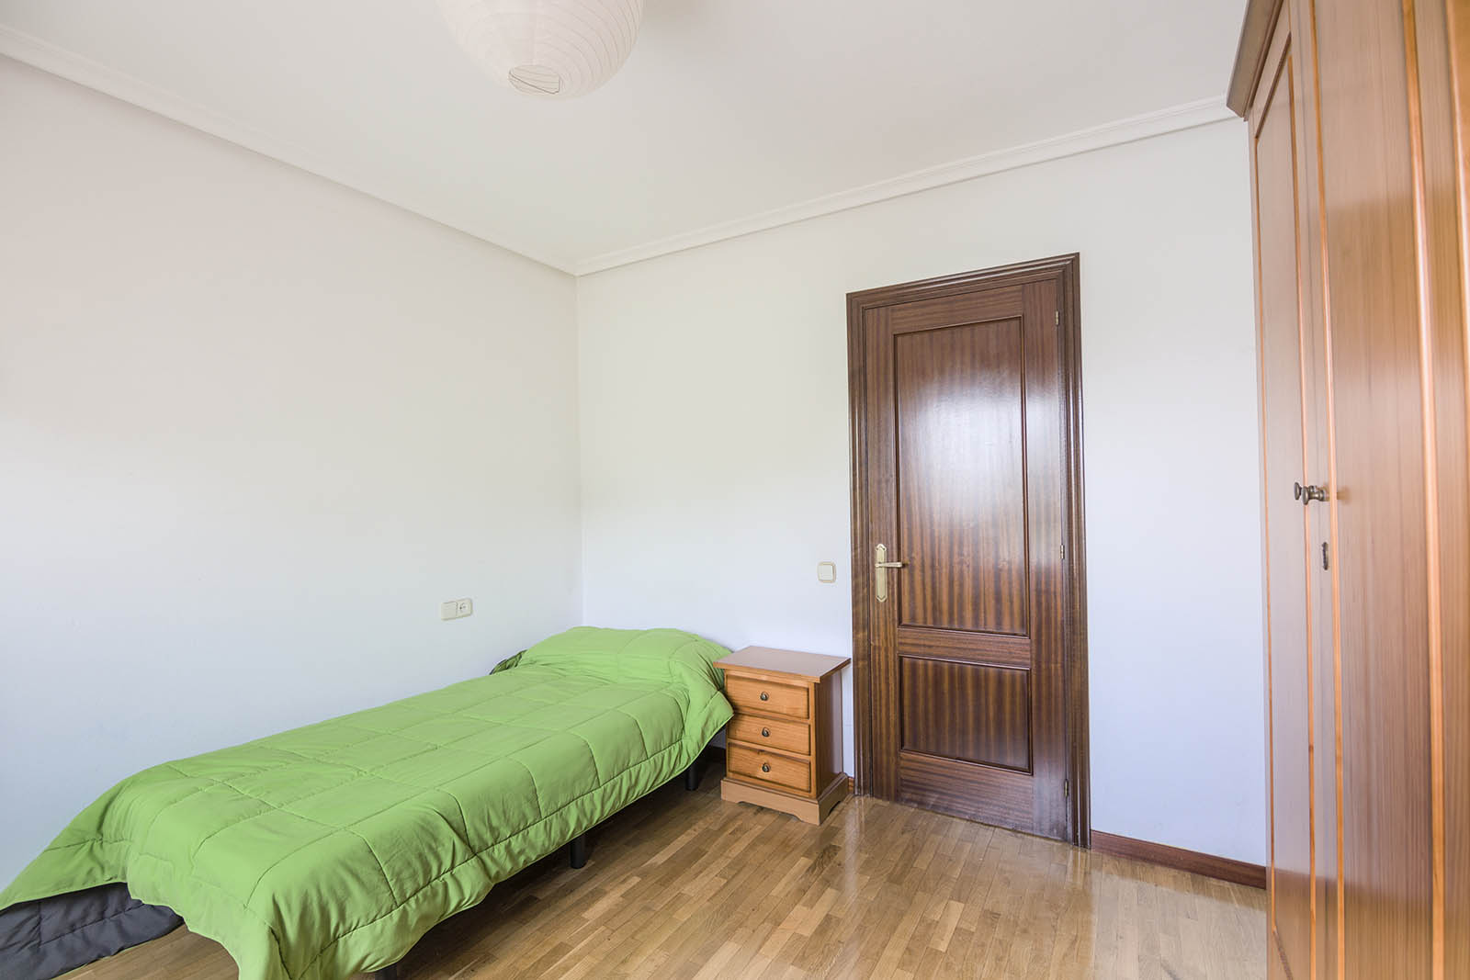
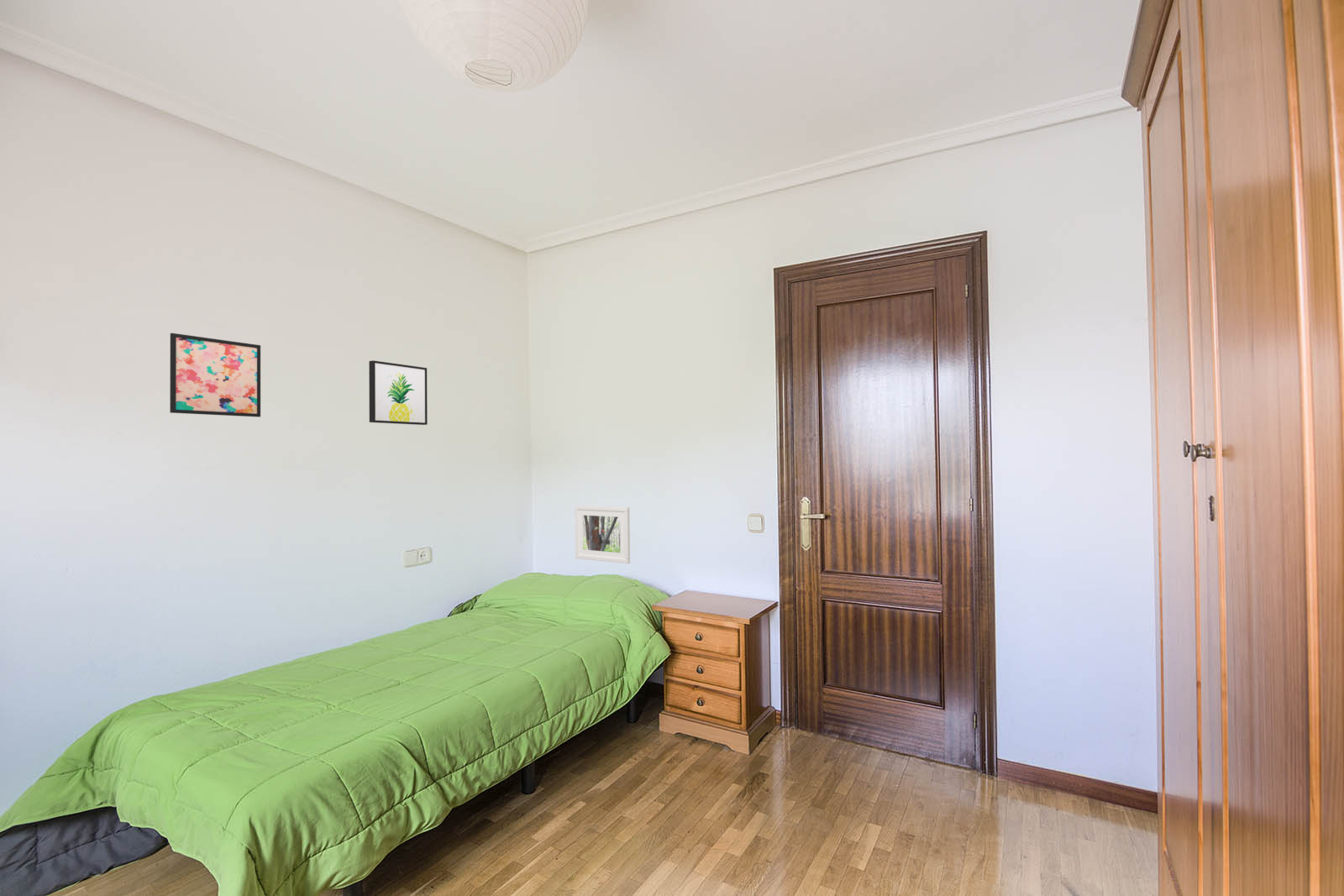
+ wall art (399, 394)
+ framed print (601, 533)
+ wall art (218, 377)
